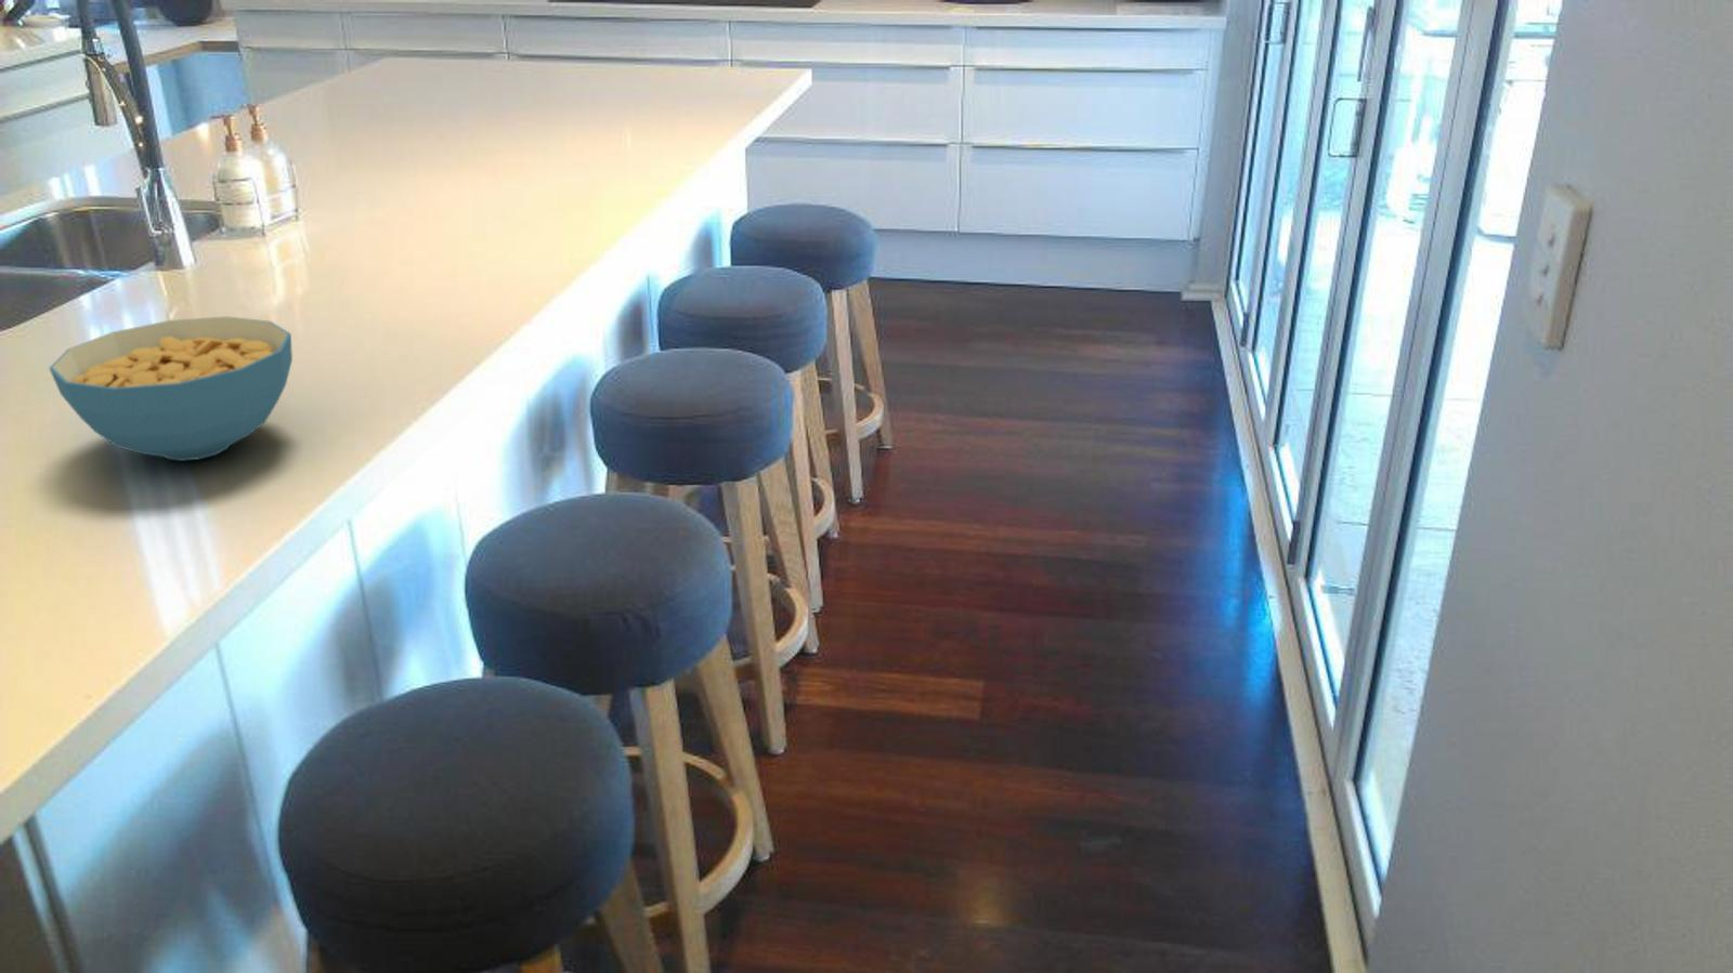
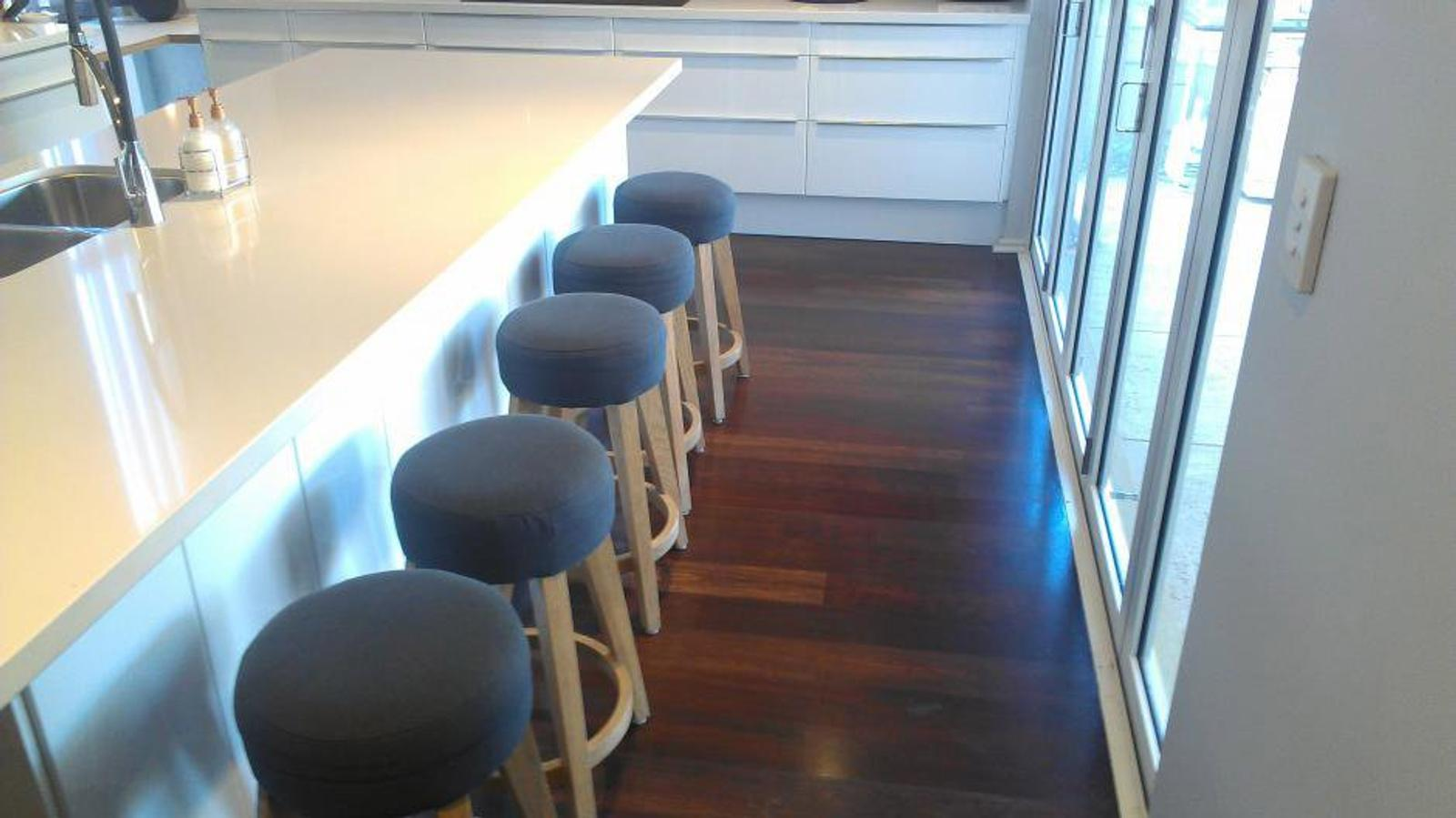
- cereal bowl (186, 400)
